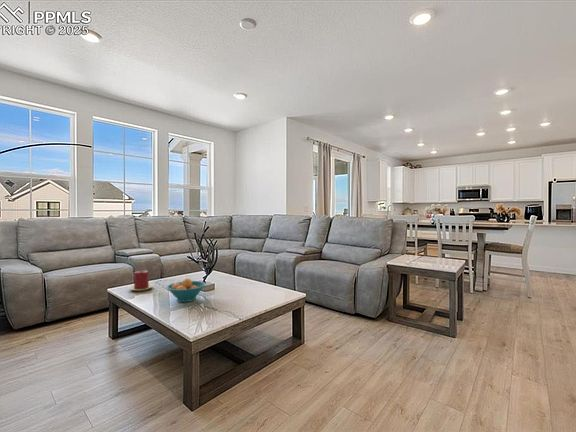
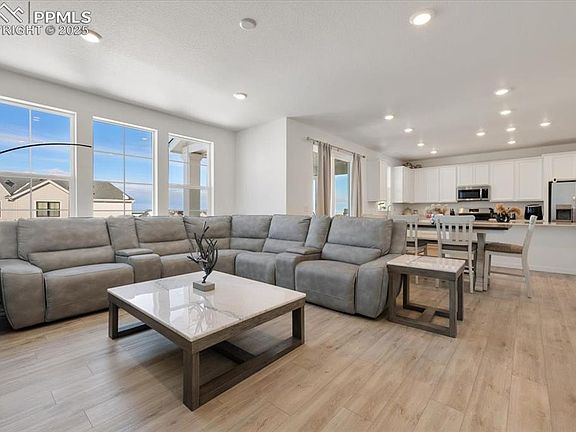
- fruit bowl (186, 289)
- candle (141, 280)
